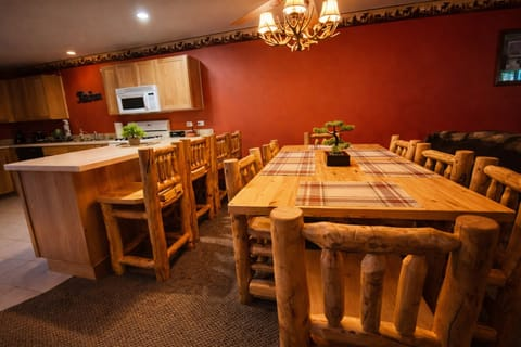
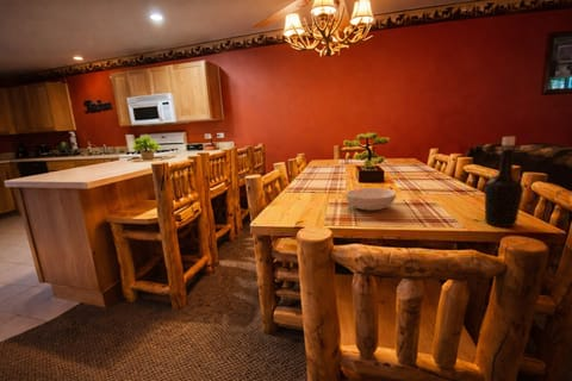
+ serving bowl (369, 200)
+ bottle (504, 181)
